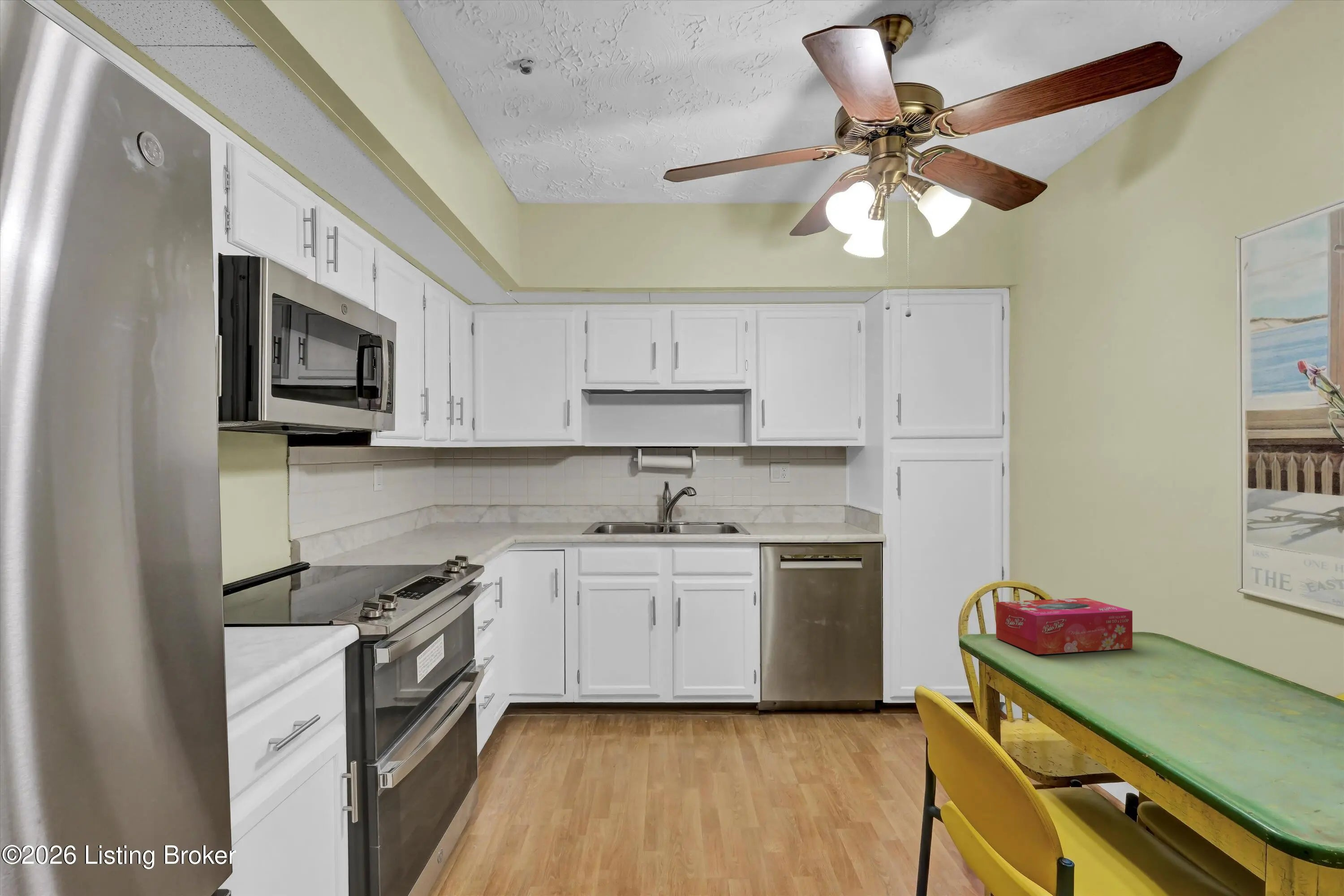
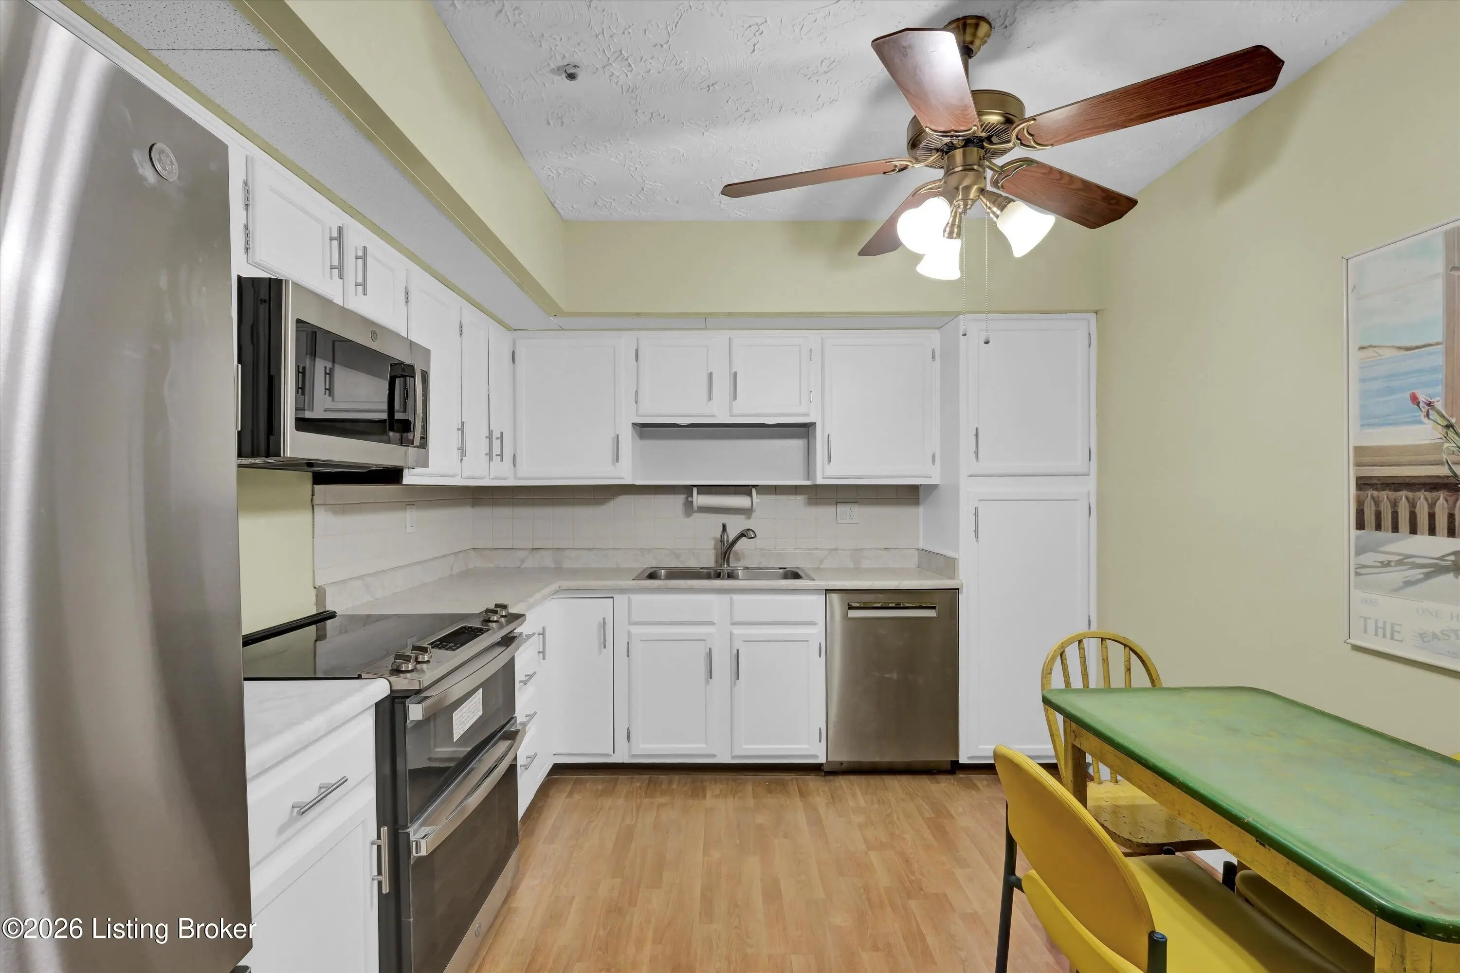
- tissue box (1062, 625)
